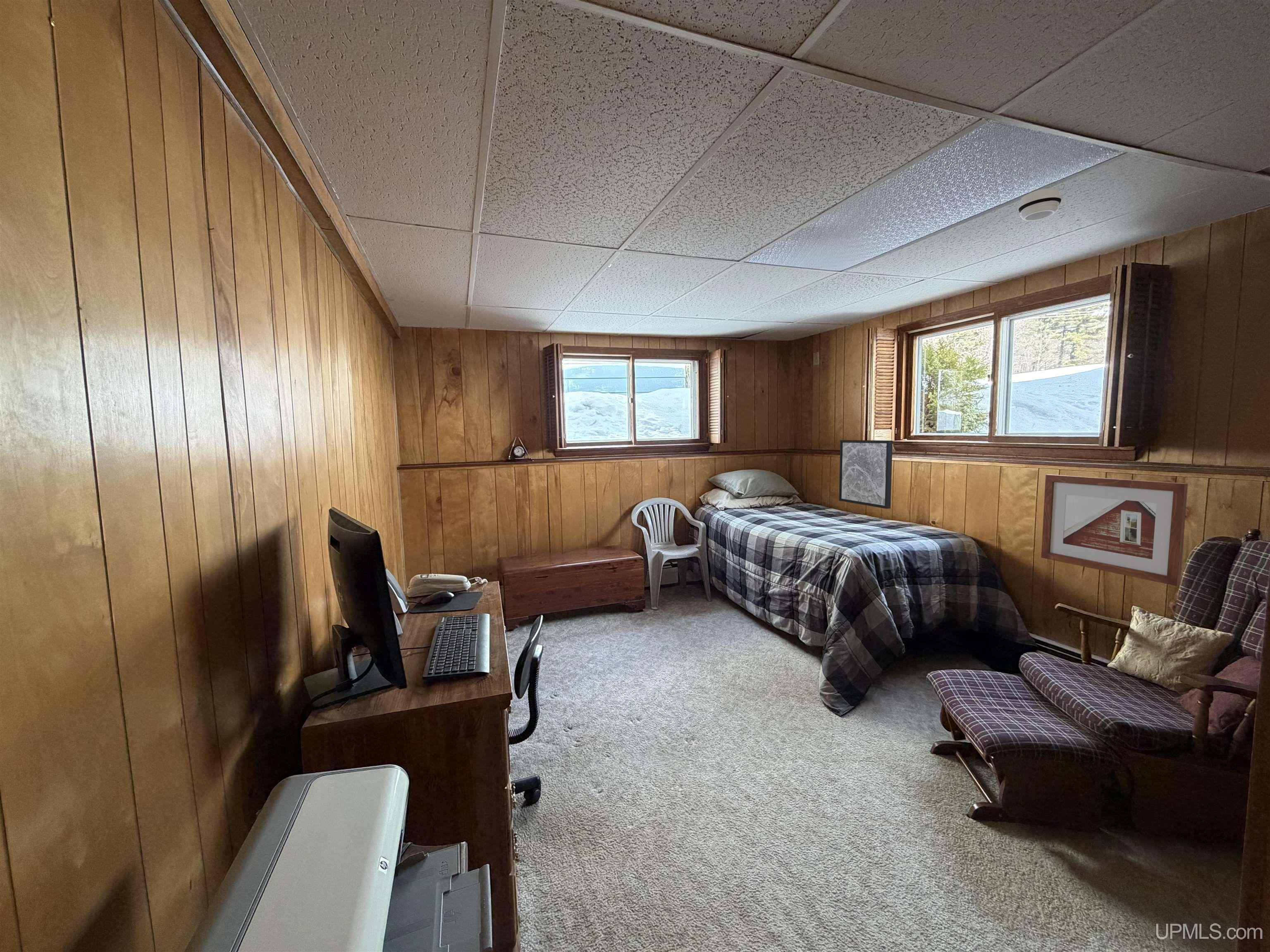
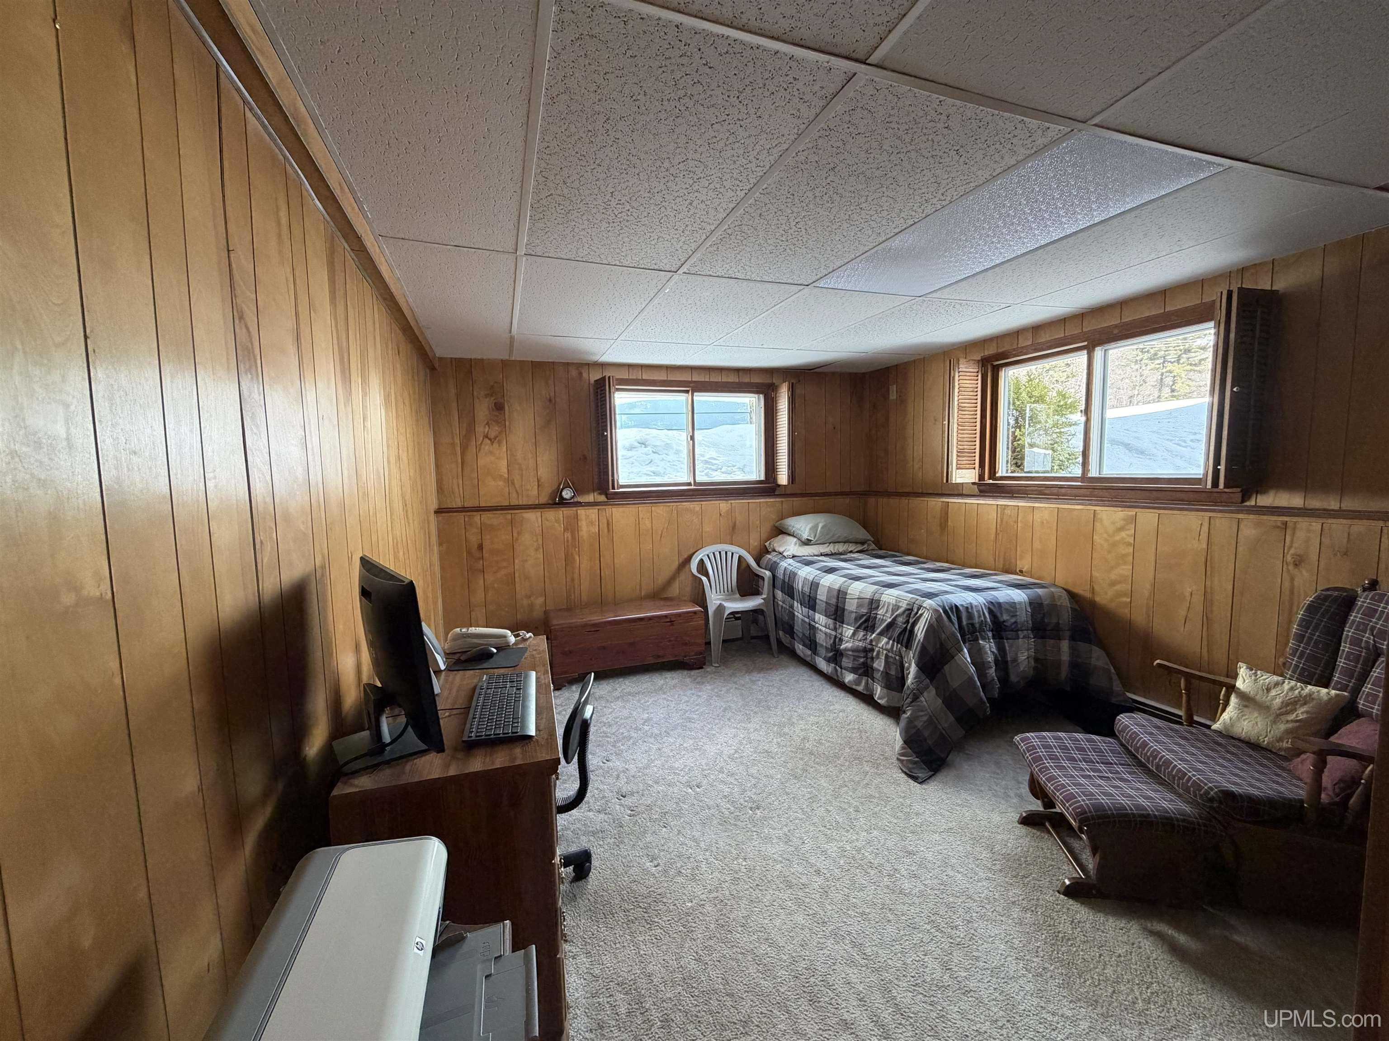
- wall art (864, 472)
- smoke detector (1039, 205)
- picture frame (1106, 524)
